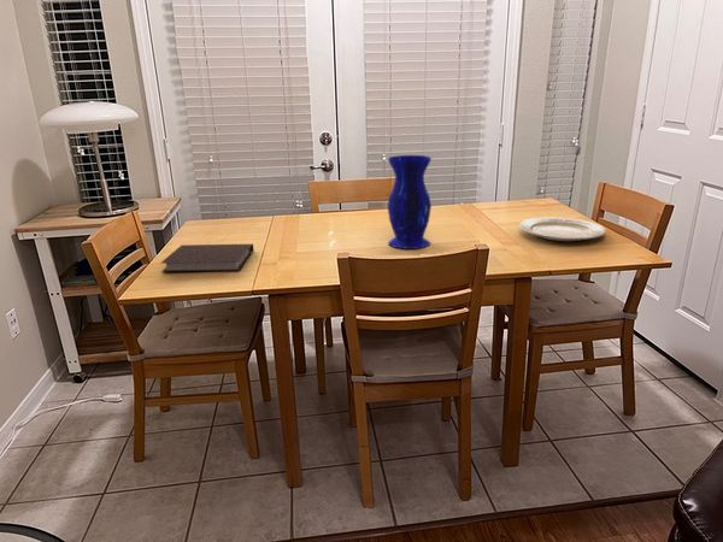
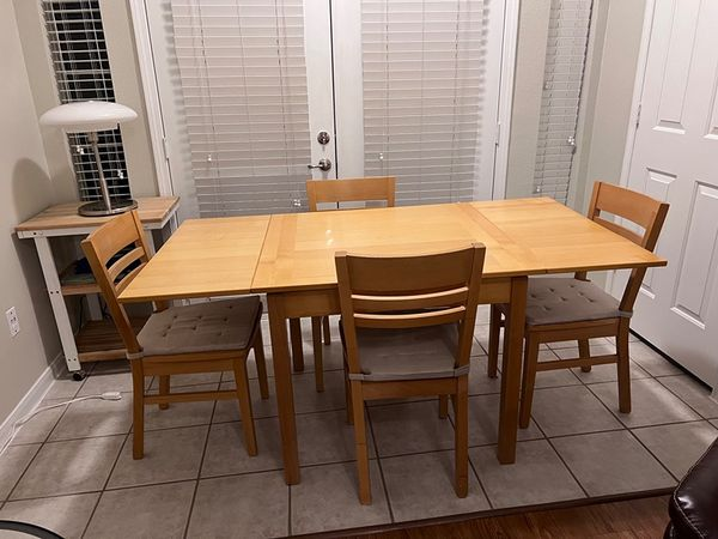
- notebook (208, 257)
- vase (408, 201)
- chinaware (560, 230)
